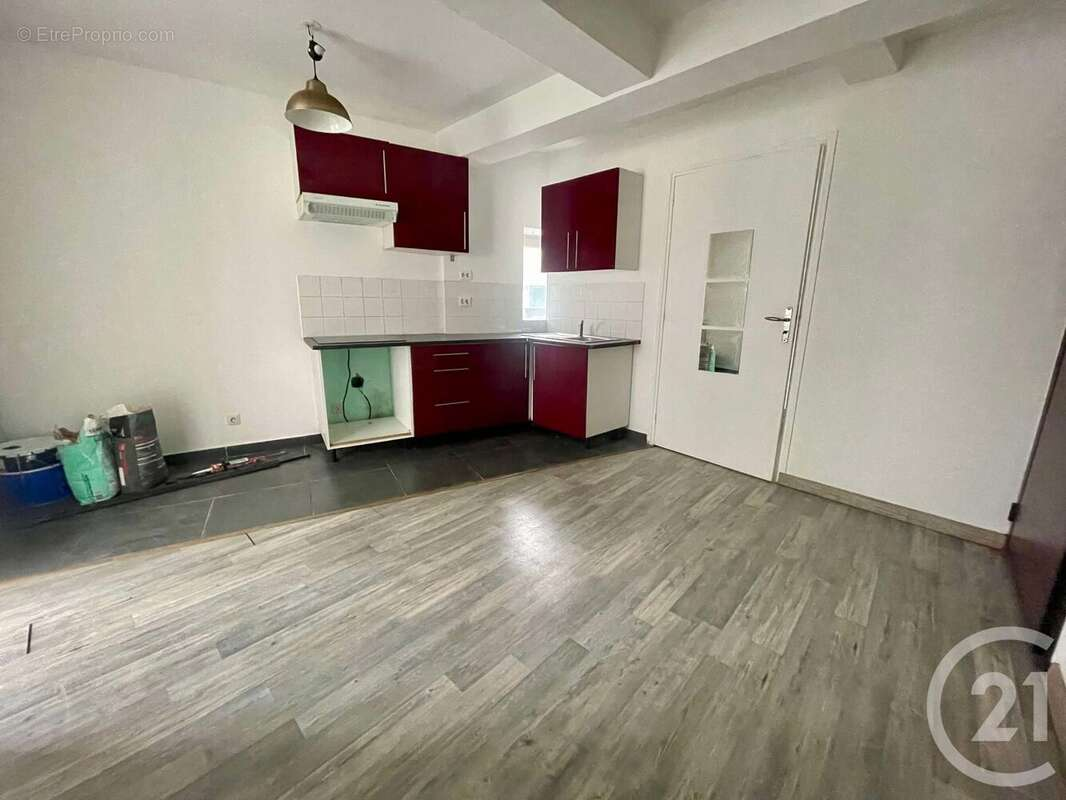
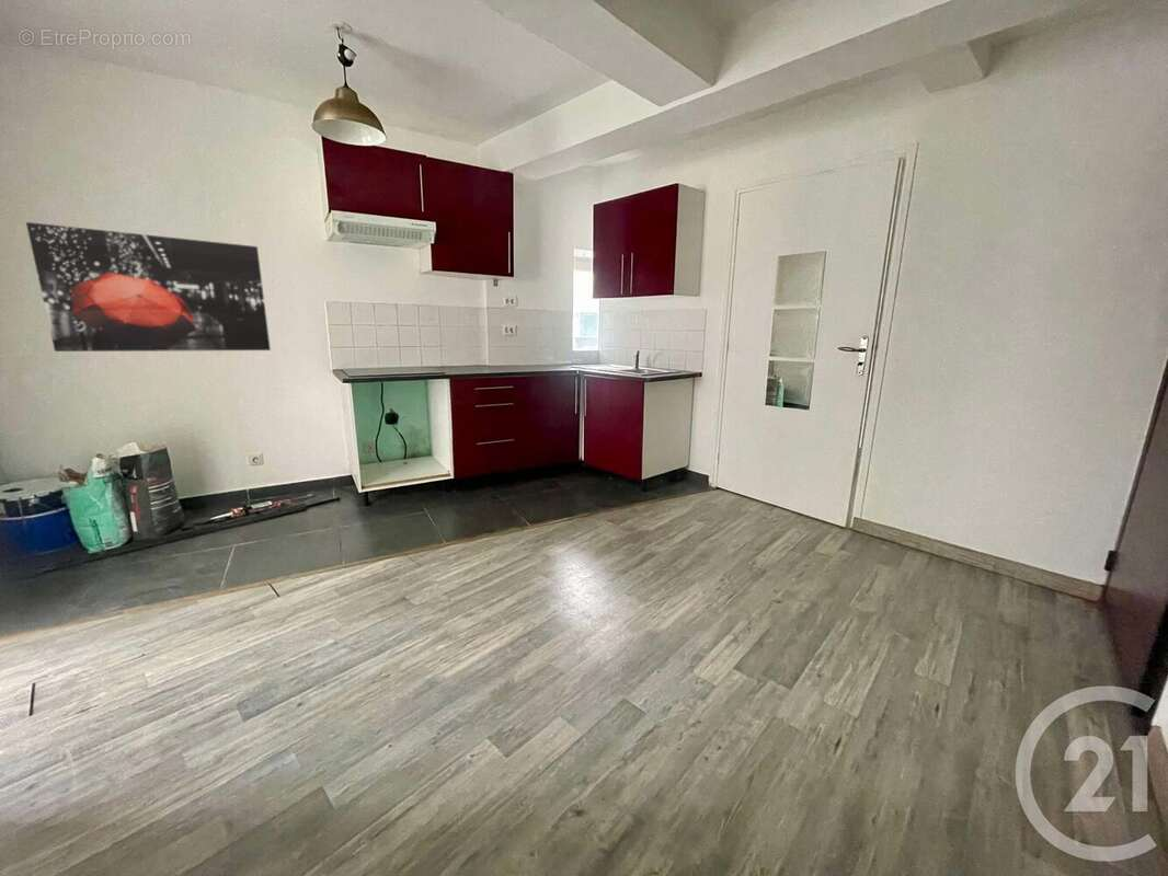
+ wall art (164, 295)
